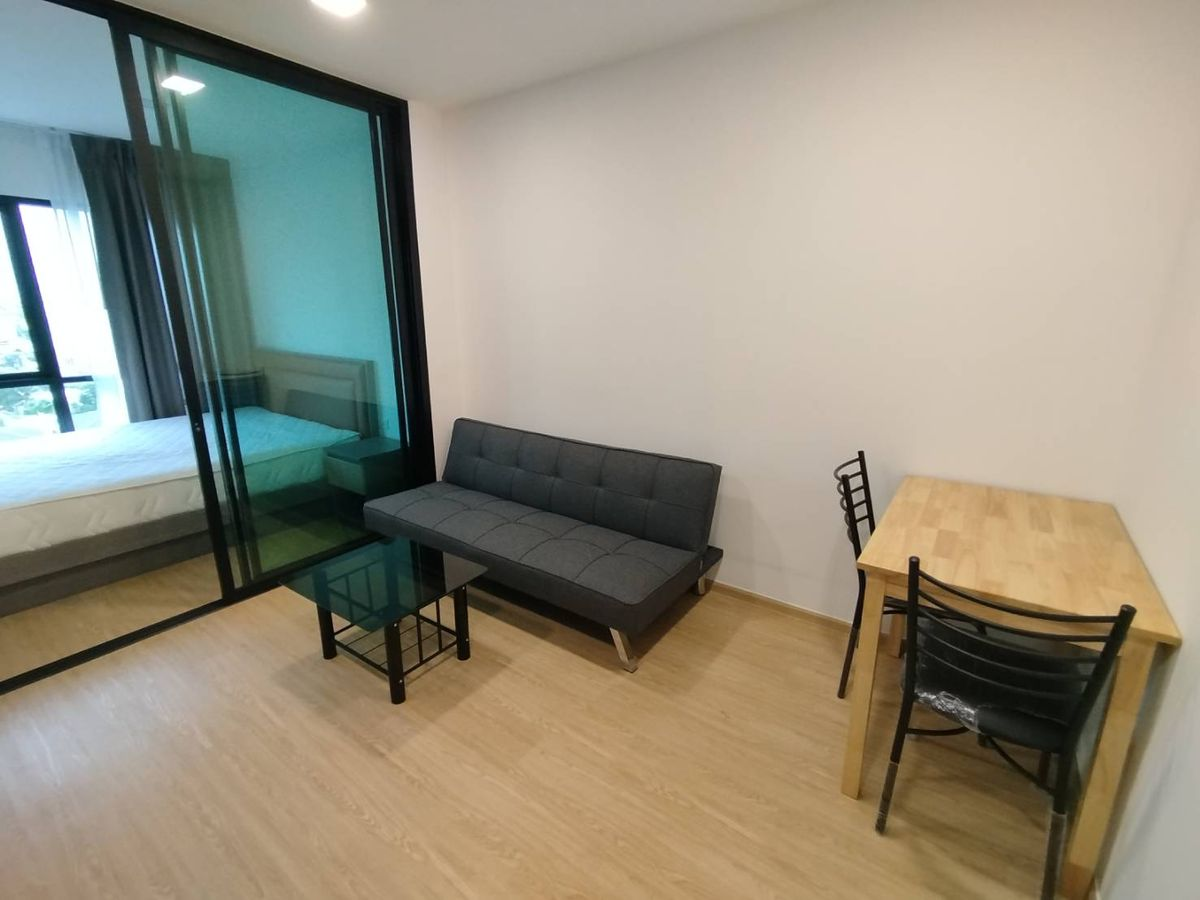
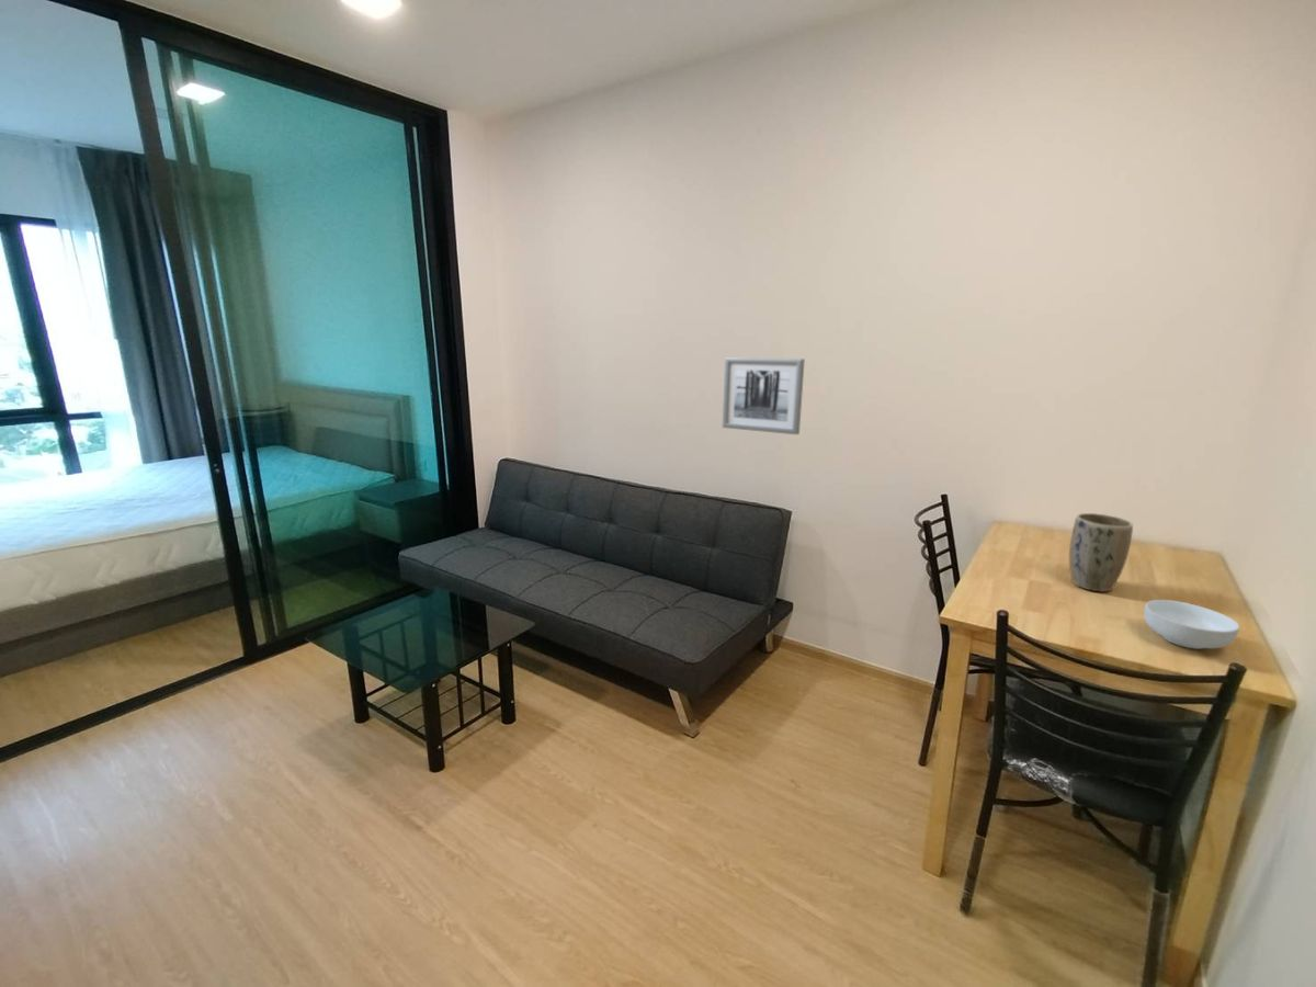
+ wall art (761, 395)
+ cereal bowl (1187, 627)
+ plant pot (1097, 553)
